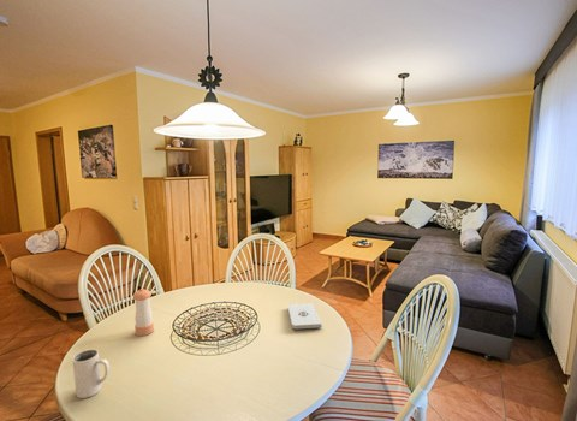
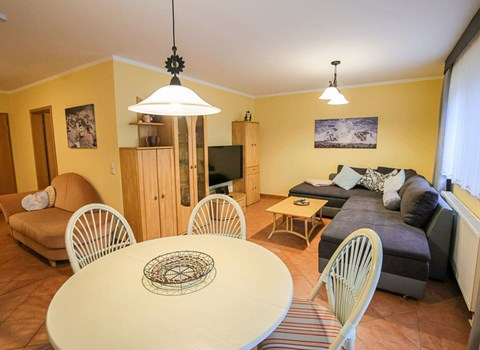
- pepper shaker (143, 309)
- mug (93, 373)
- notepad (303, 315)
